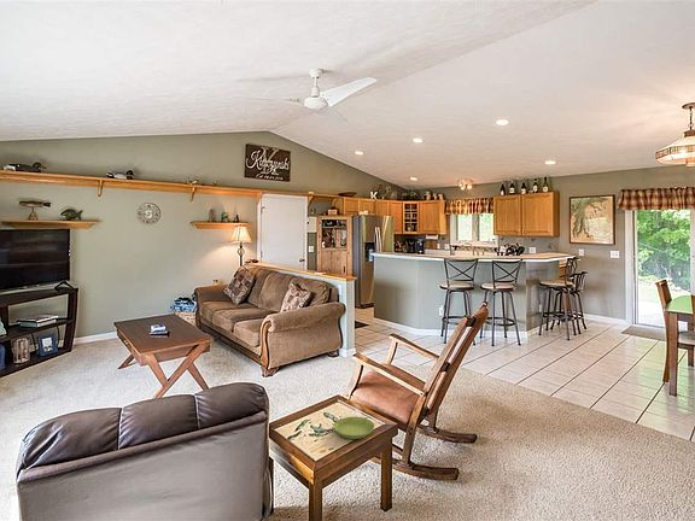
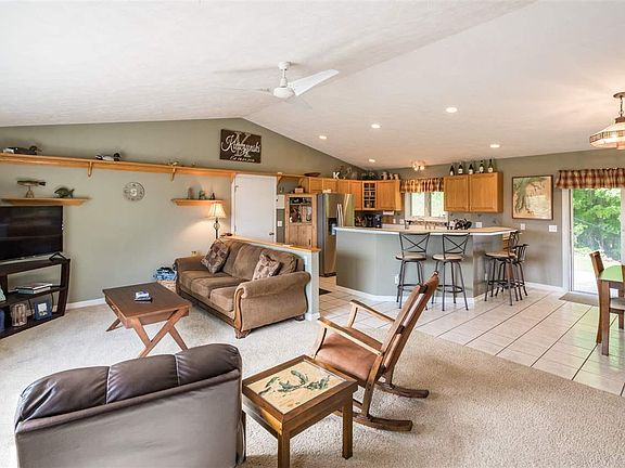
- saucer (354, 428)
